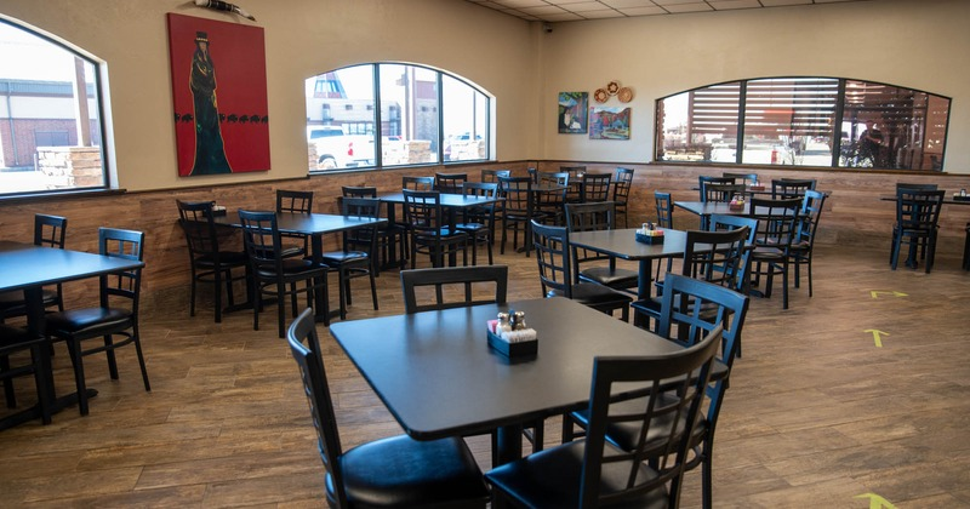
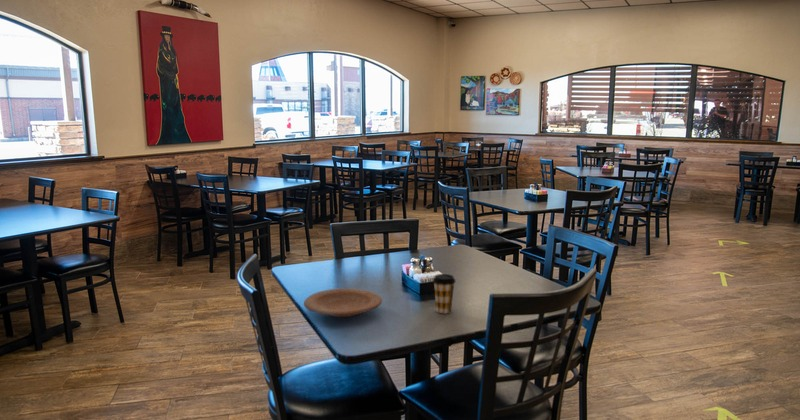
+ plate (343, 305)
+ coffee cup (443, 293)
